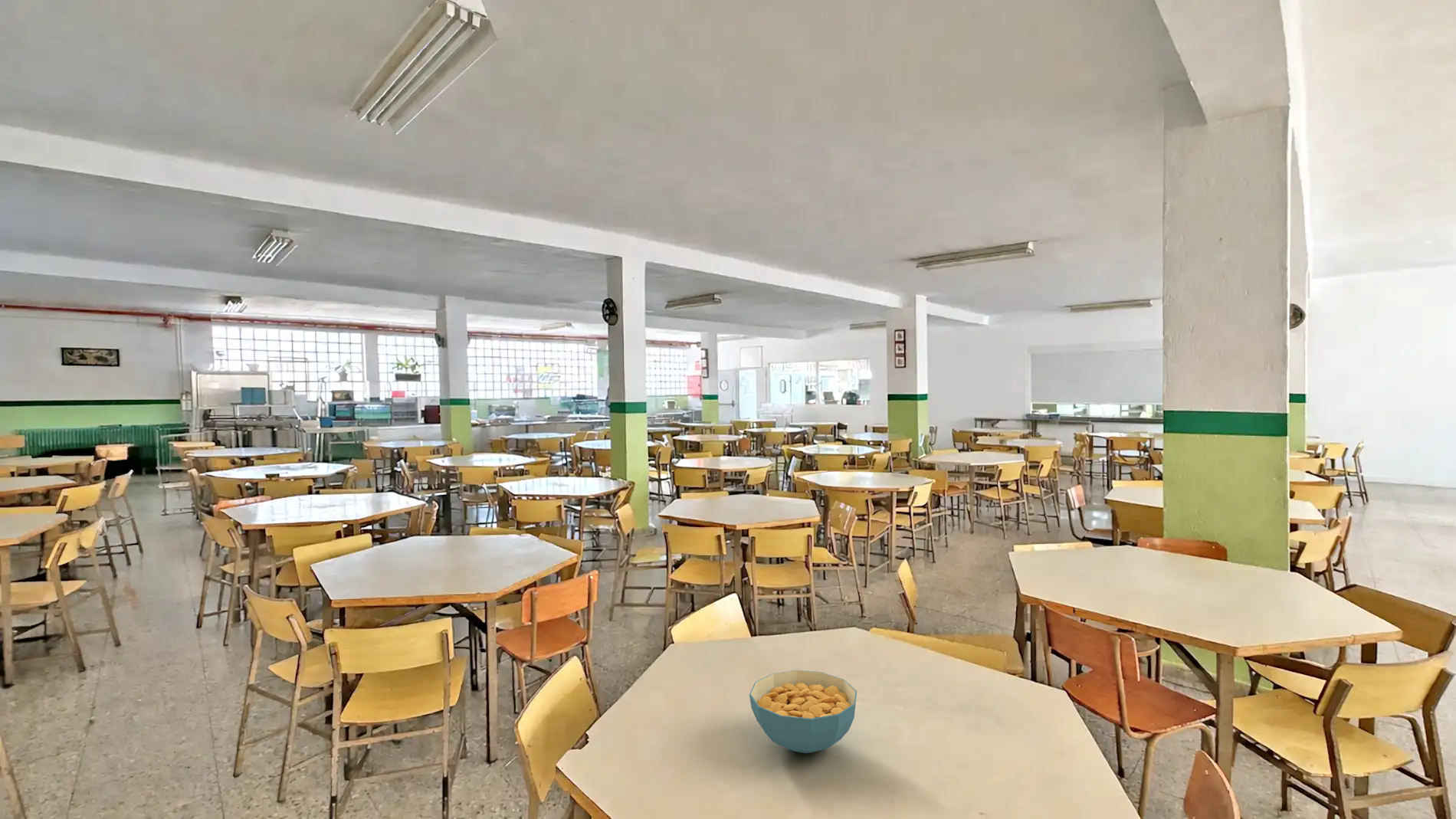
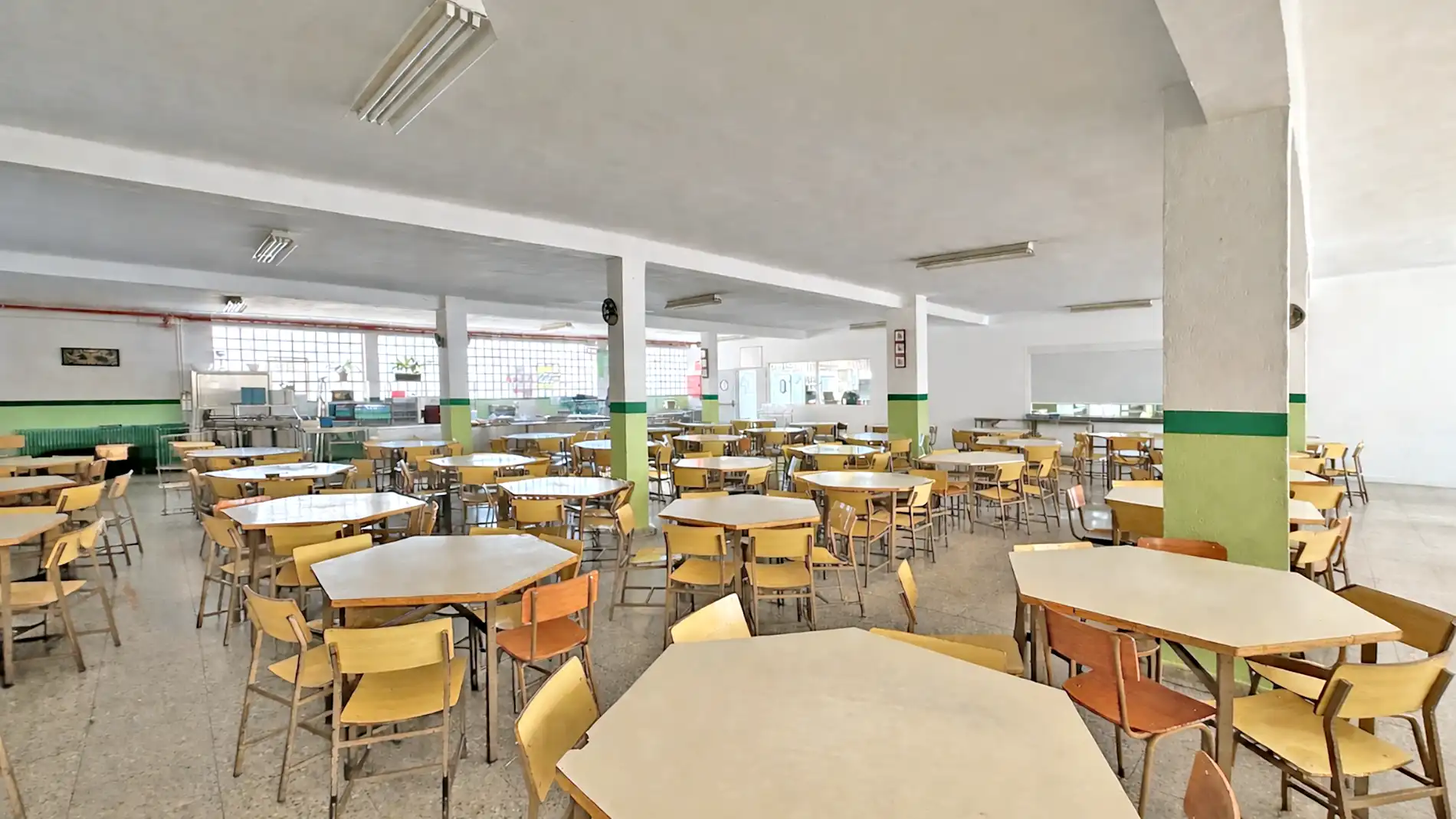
- cereal bowl (803, 718)
